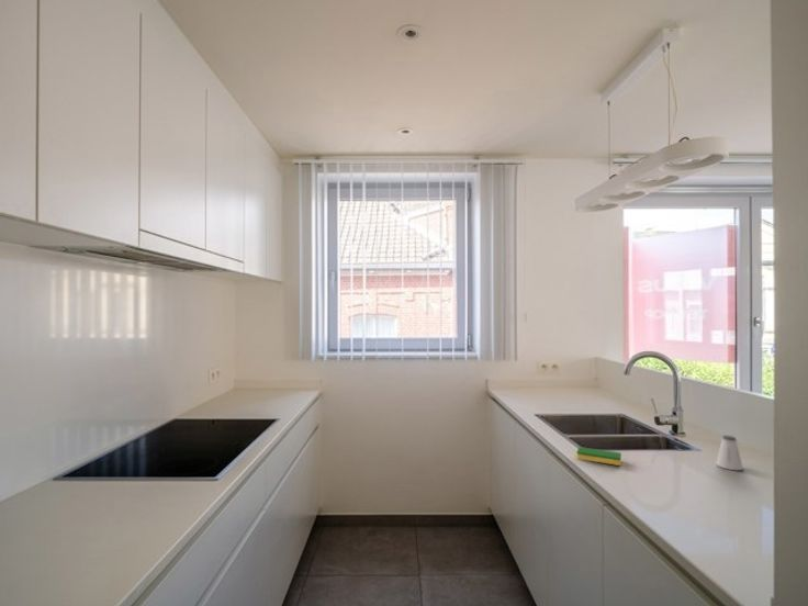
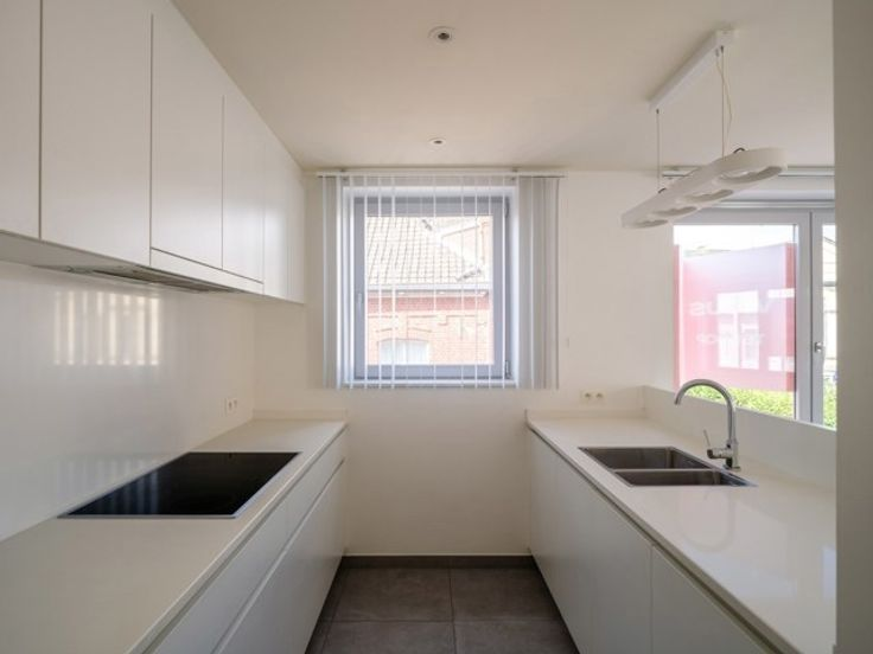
- saltshaker (729, 451)
- dish sponge (598, 456)
